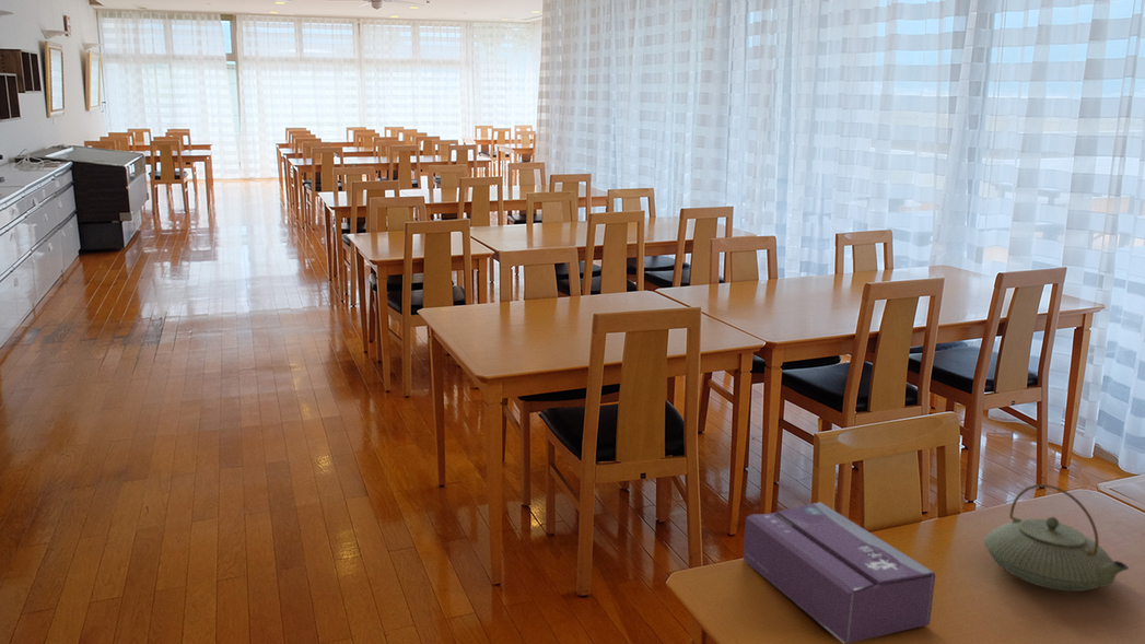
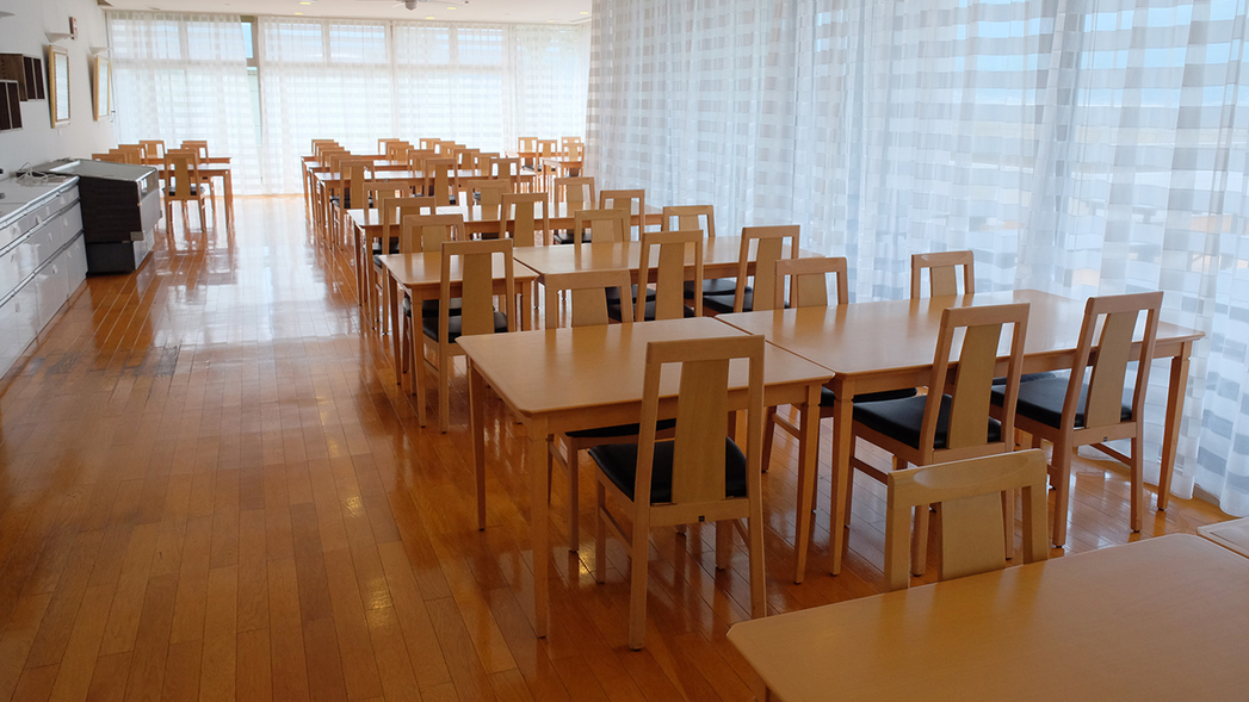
- tissue box (831, 565)
- teapot (1059, 534)
